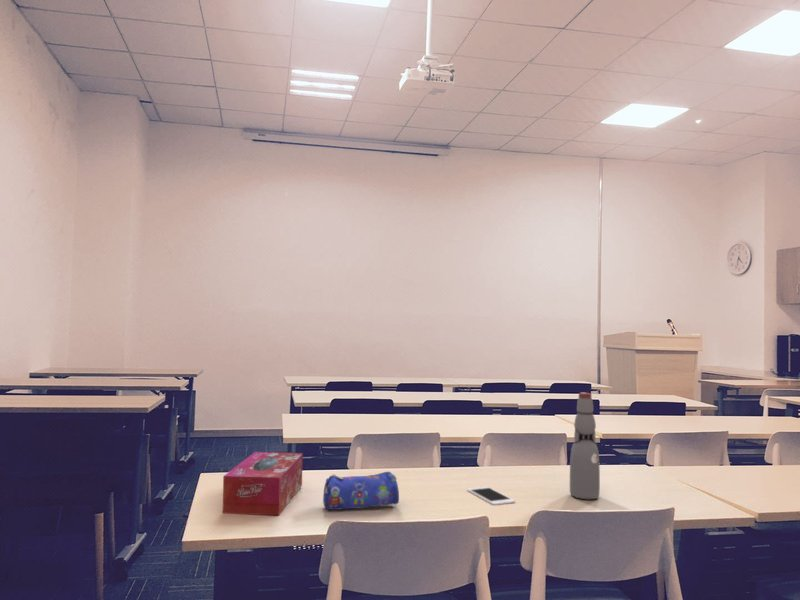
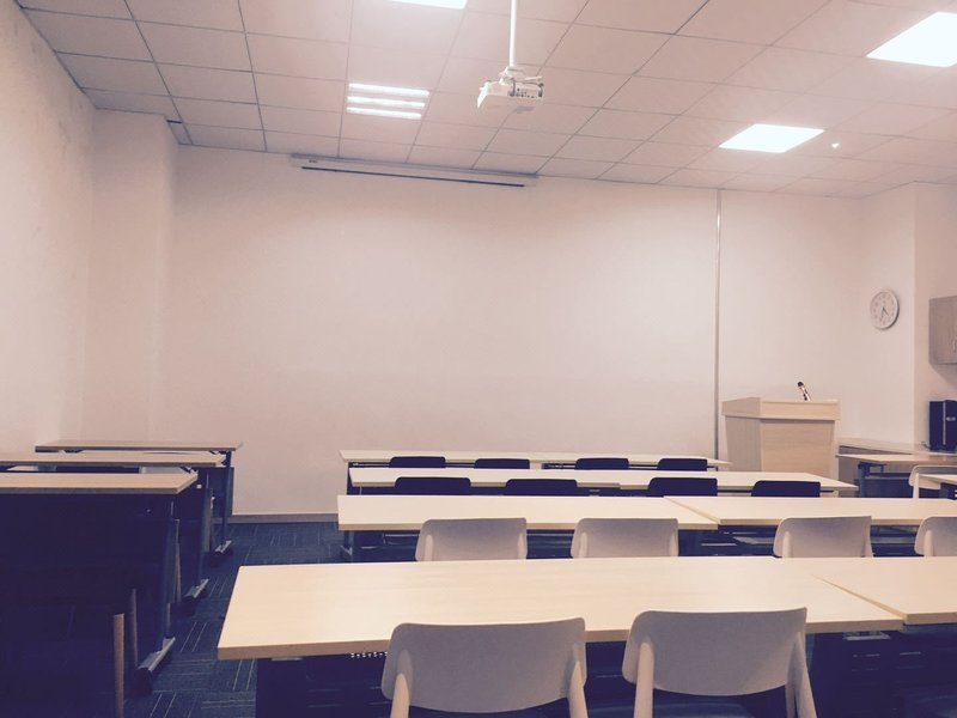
- cell phone (490, 495)
- bottle (584, 444)
- pencil case (360, 489)
- tissue box (265, 480)
